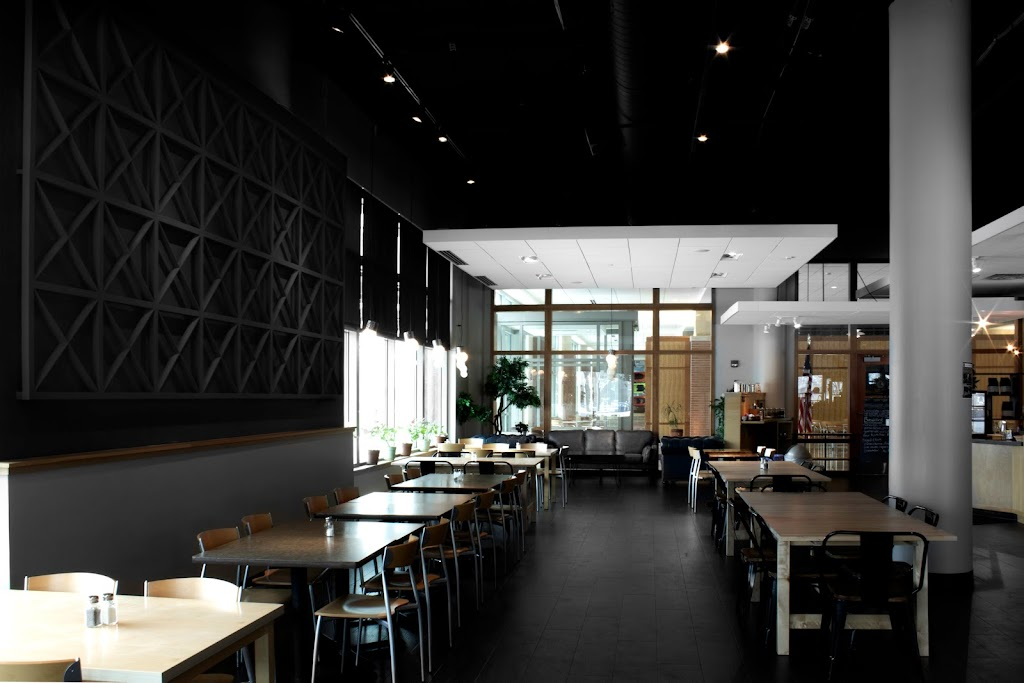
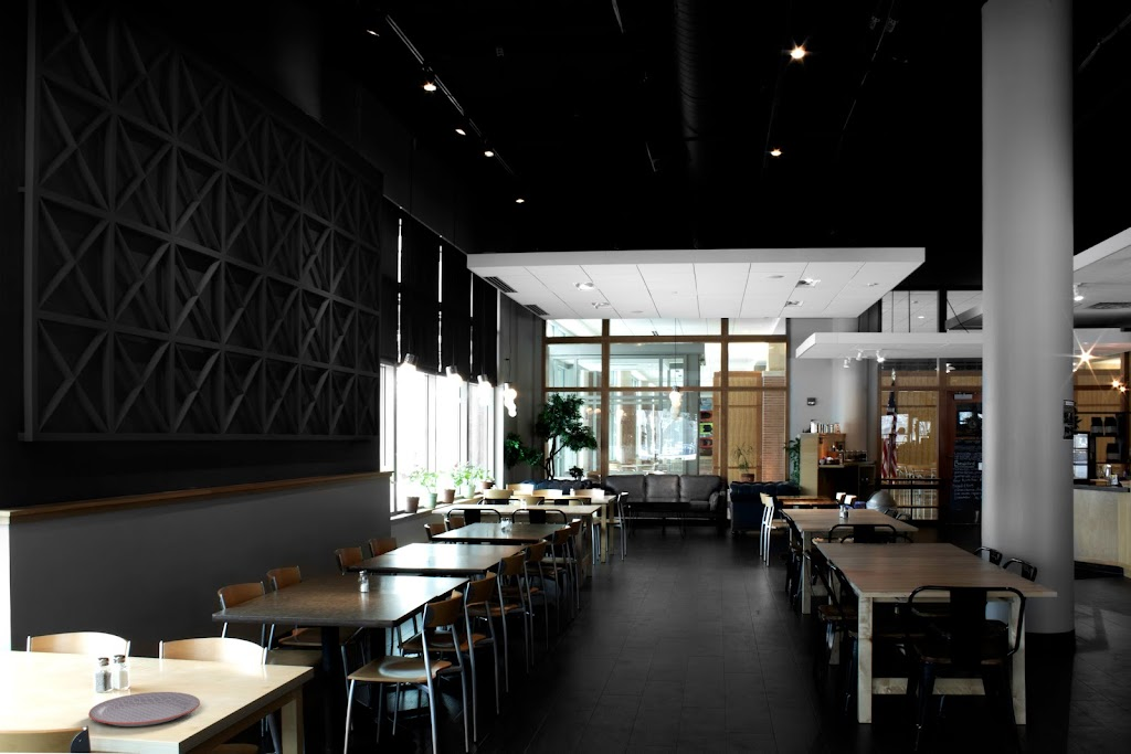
+ plate (145, 710)
